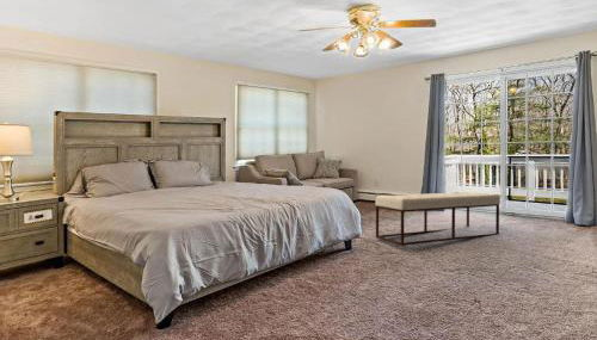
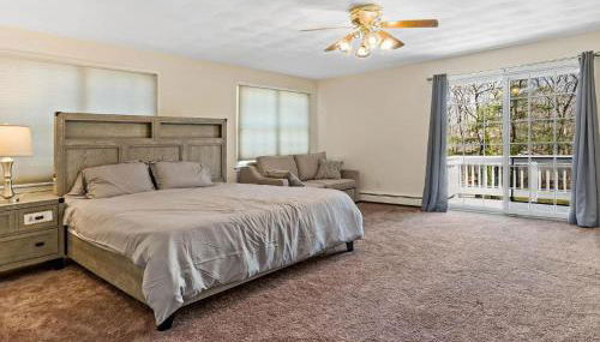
- bench (438, 209)
